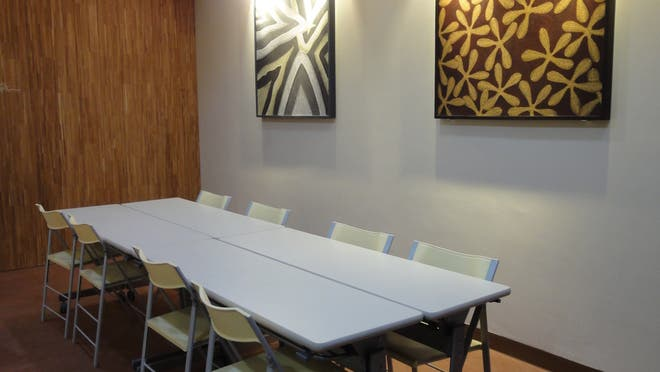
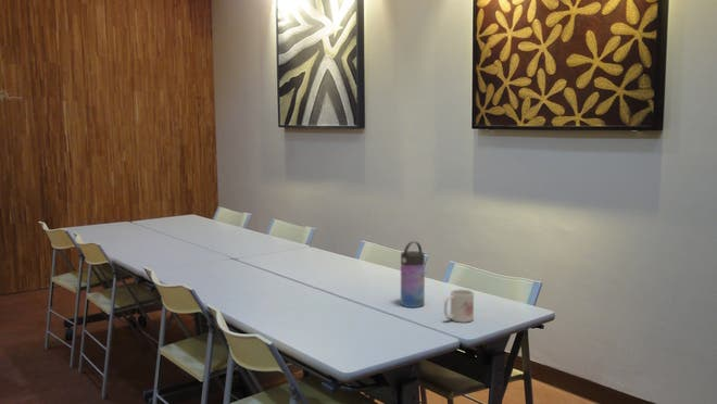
+ mug (457, 305)
+ water bottle (412, 273)
